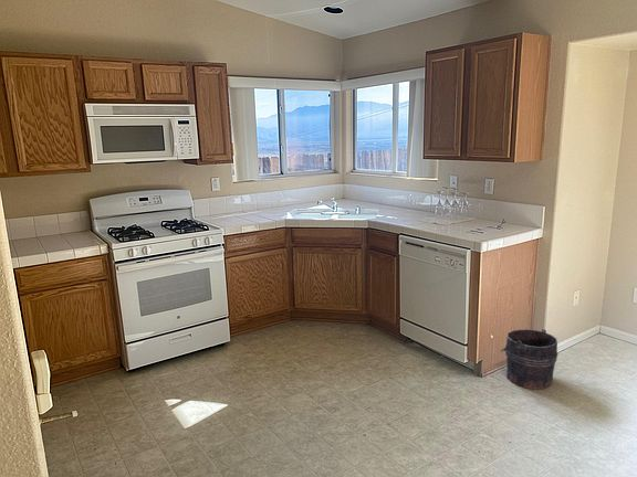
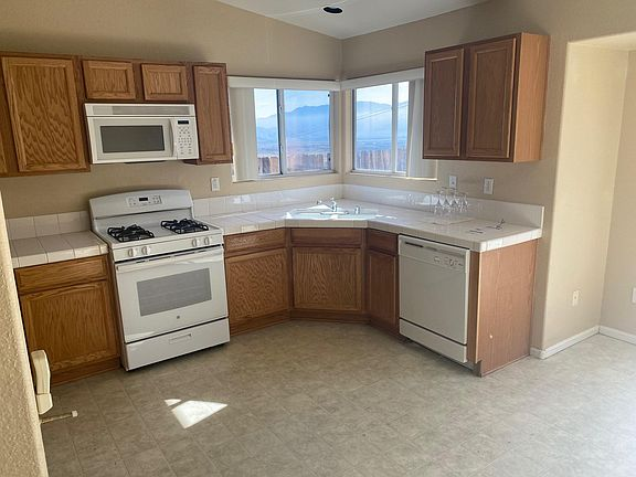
- bucket (530, 357)
